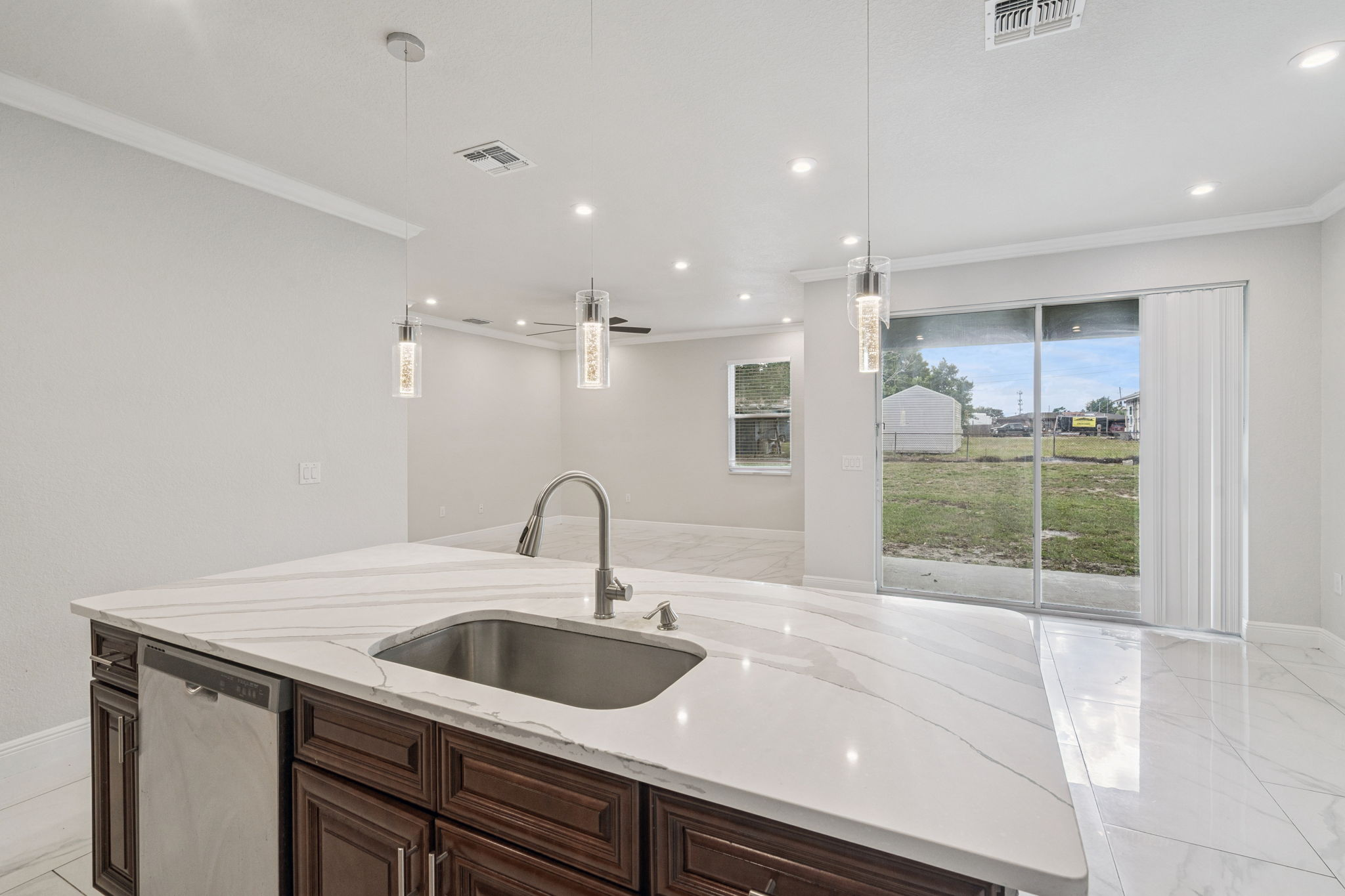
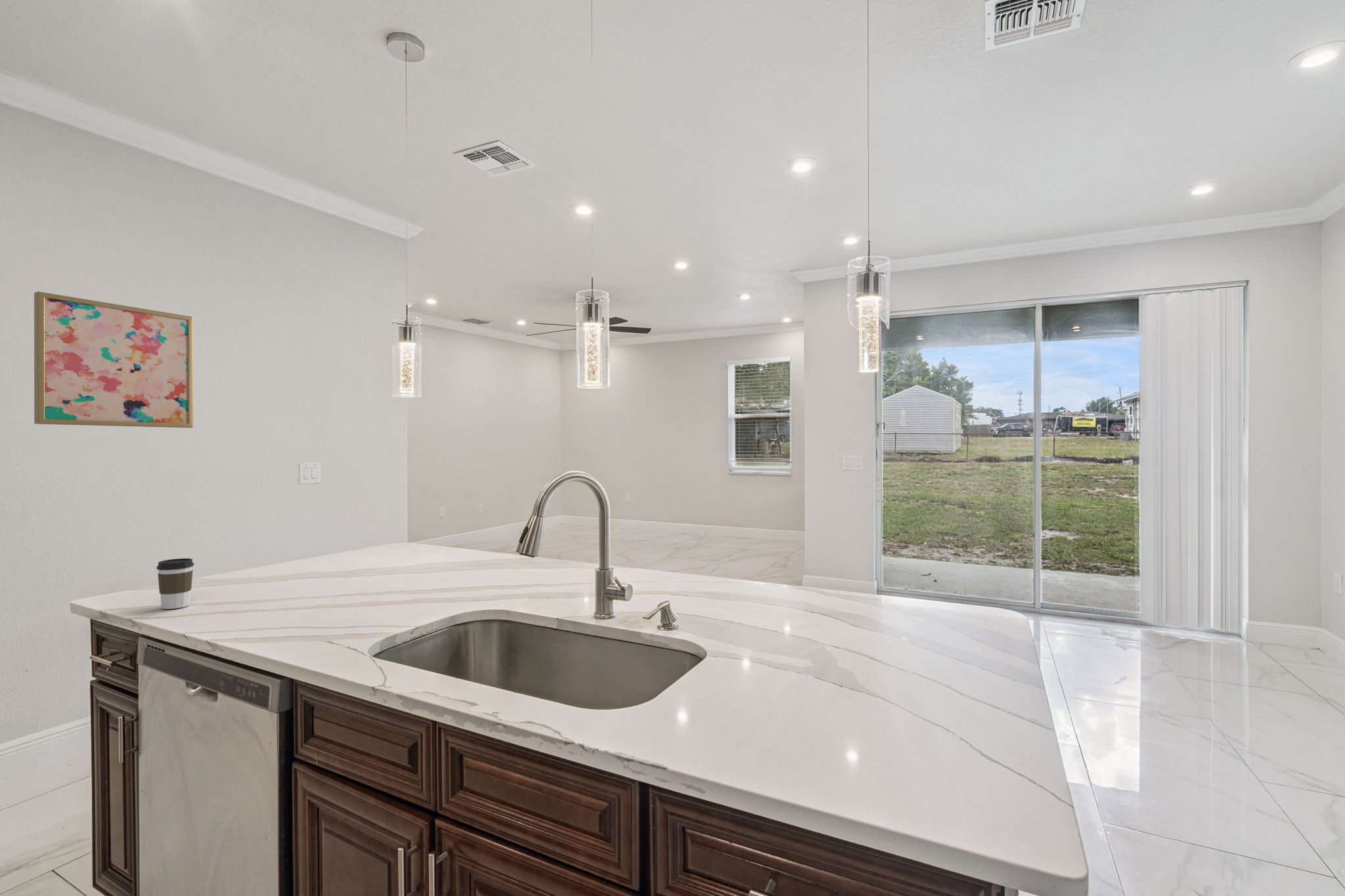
+ coffee cup (175, 583)
+ wall art (120, 366)
